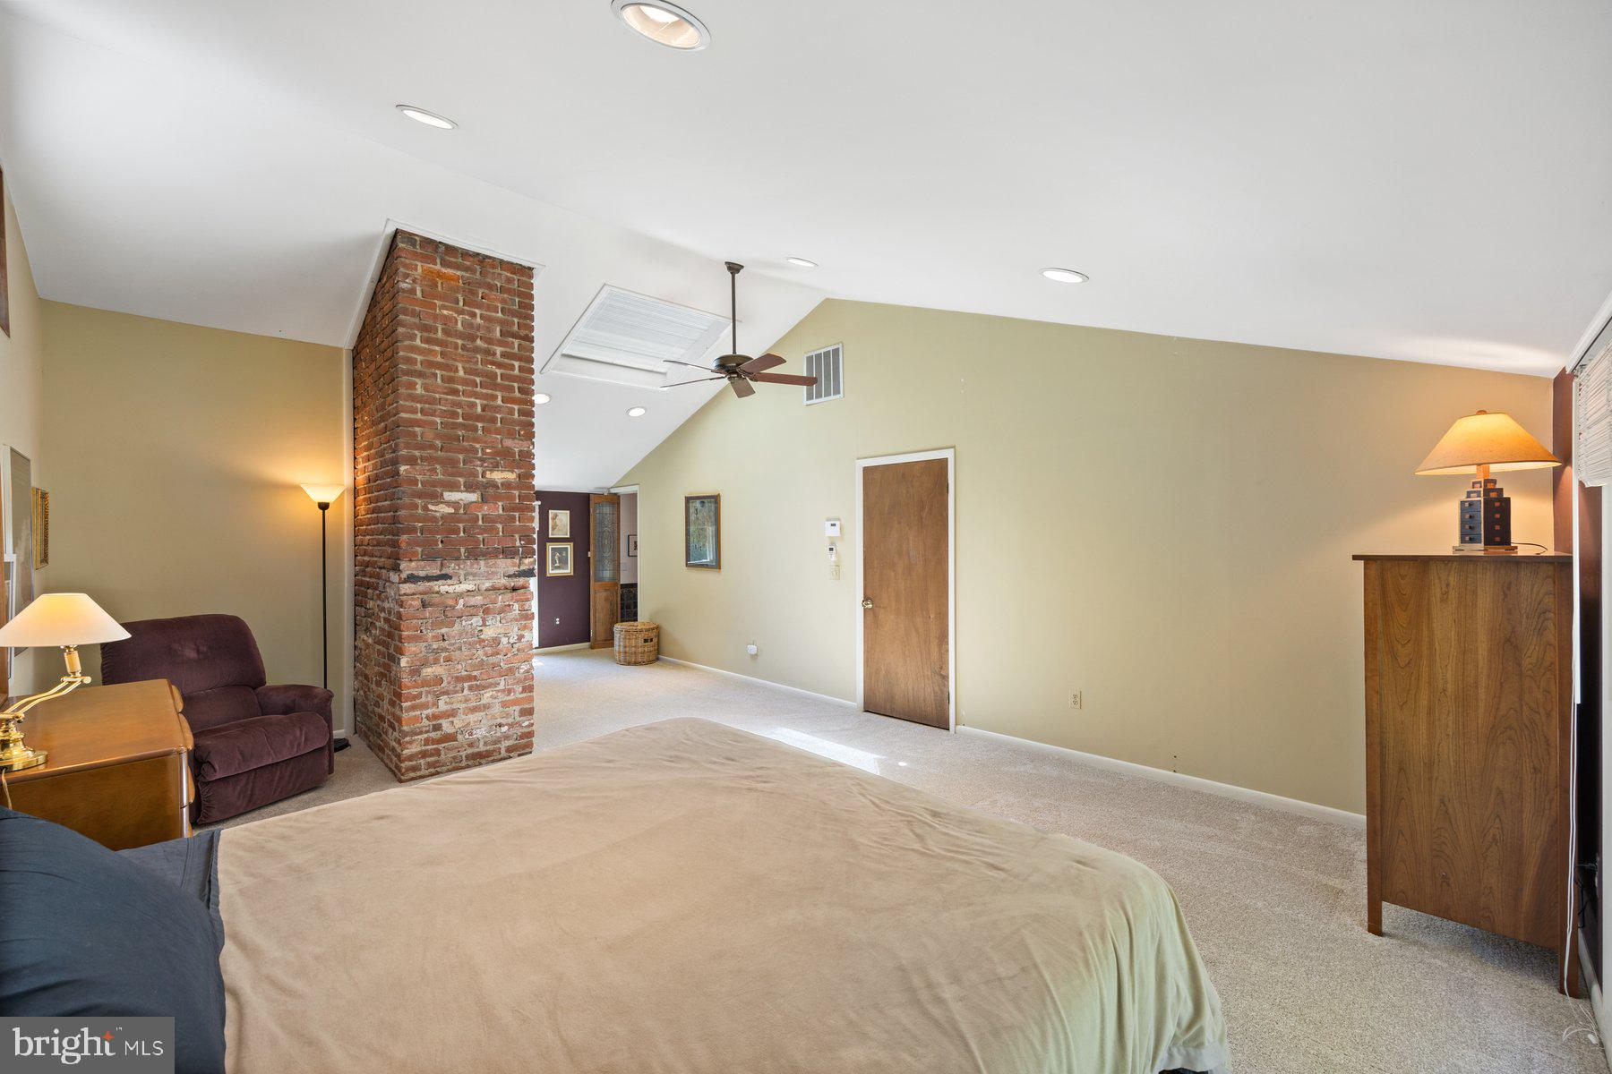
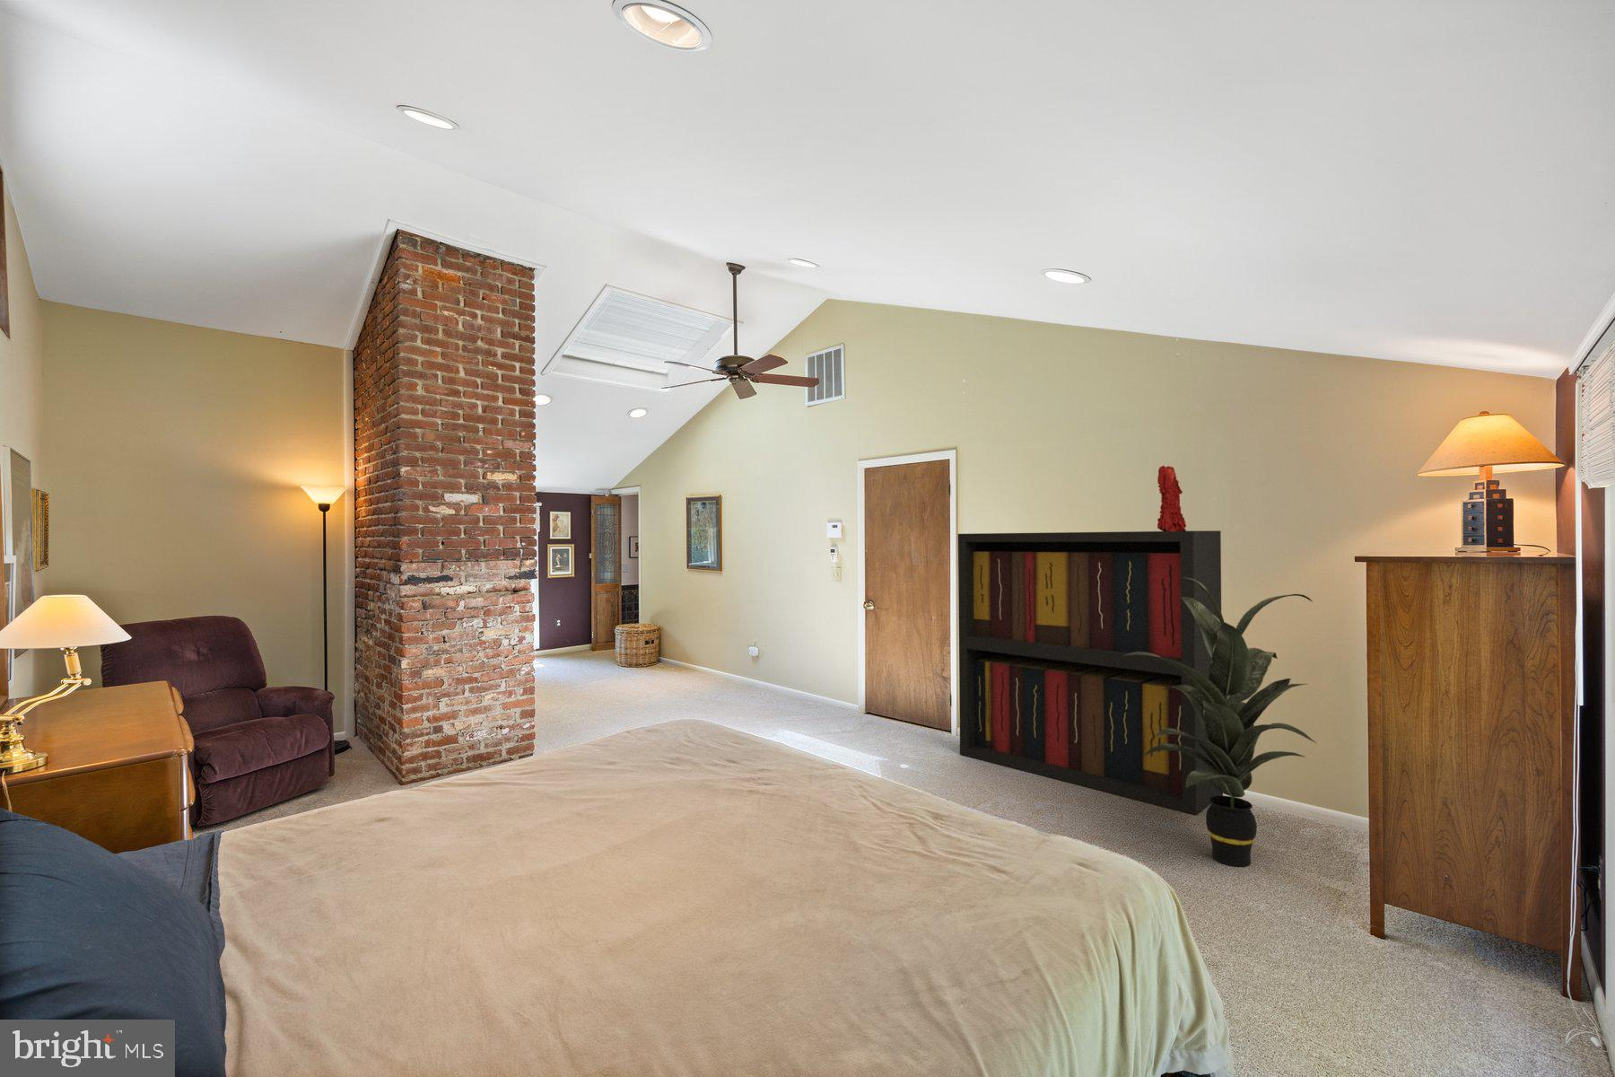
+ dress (1169, 498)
+ indoor plant (1220, 716)
+ bookshelf (1078, 653)
